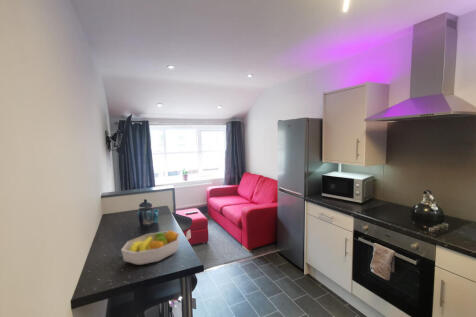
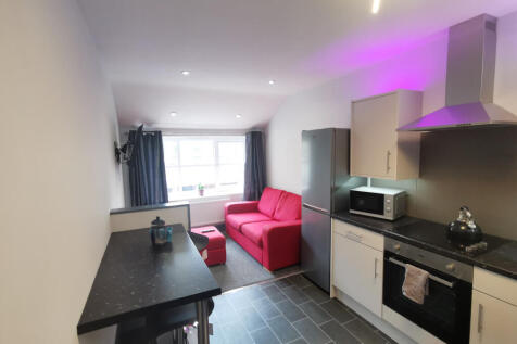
- fruit bowl (152, 244)
